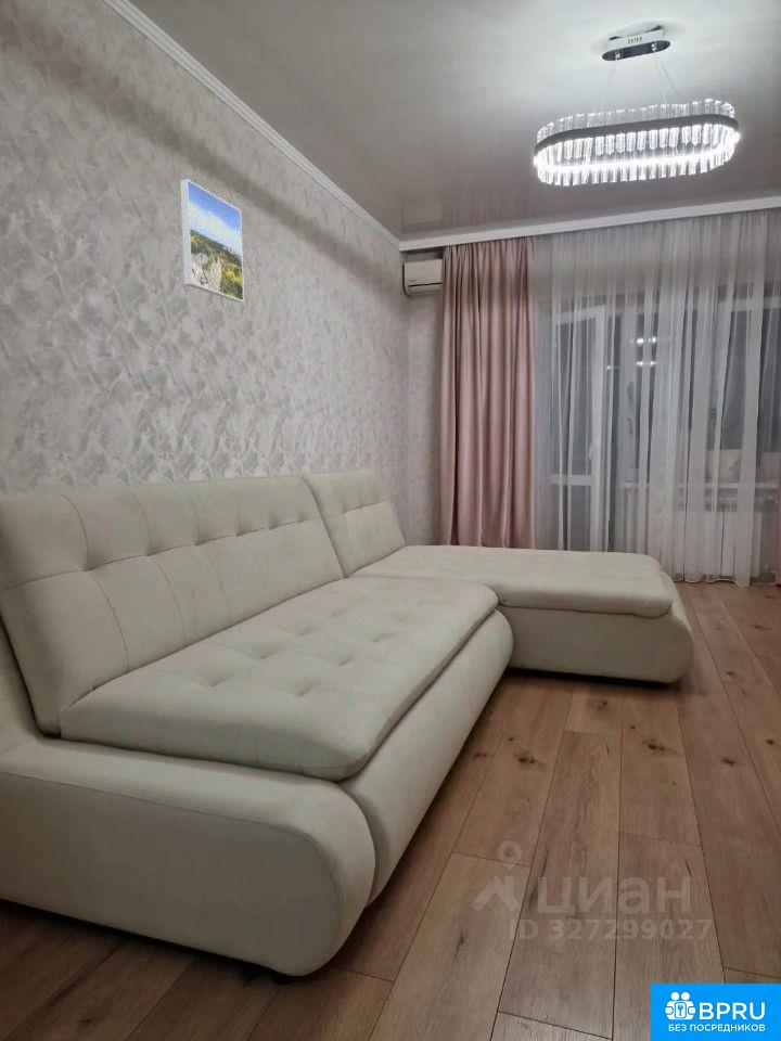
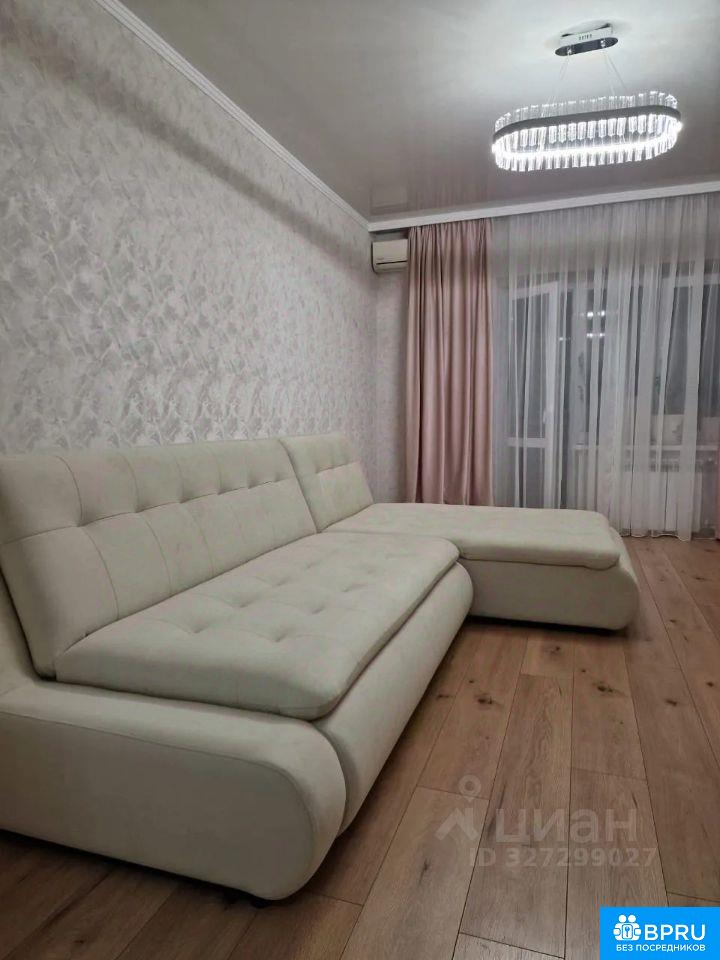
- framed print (214, 245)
